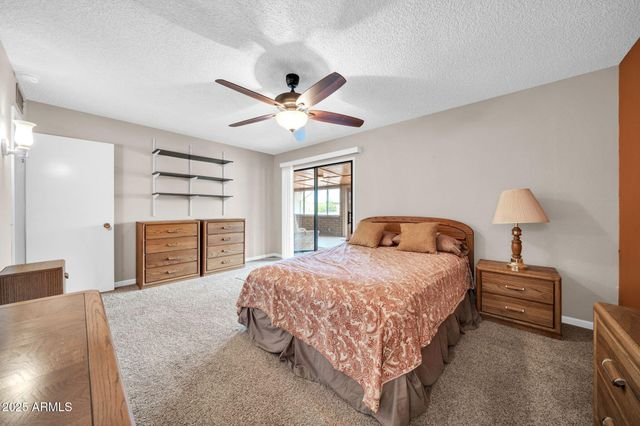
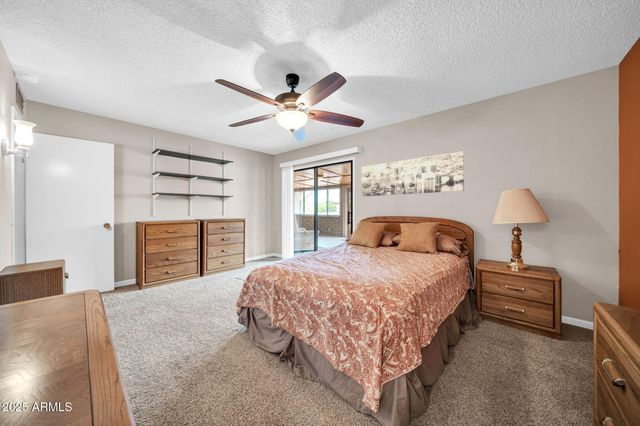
+ wall art (405, 177)
